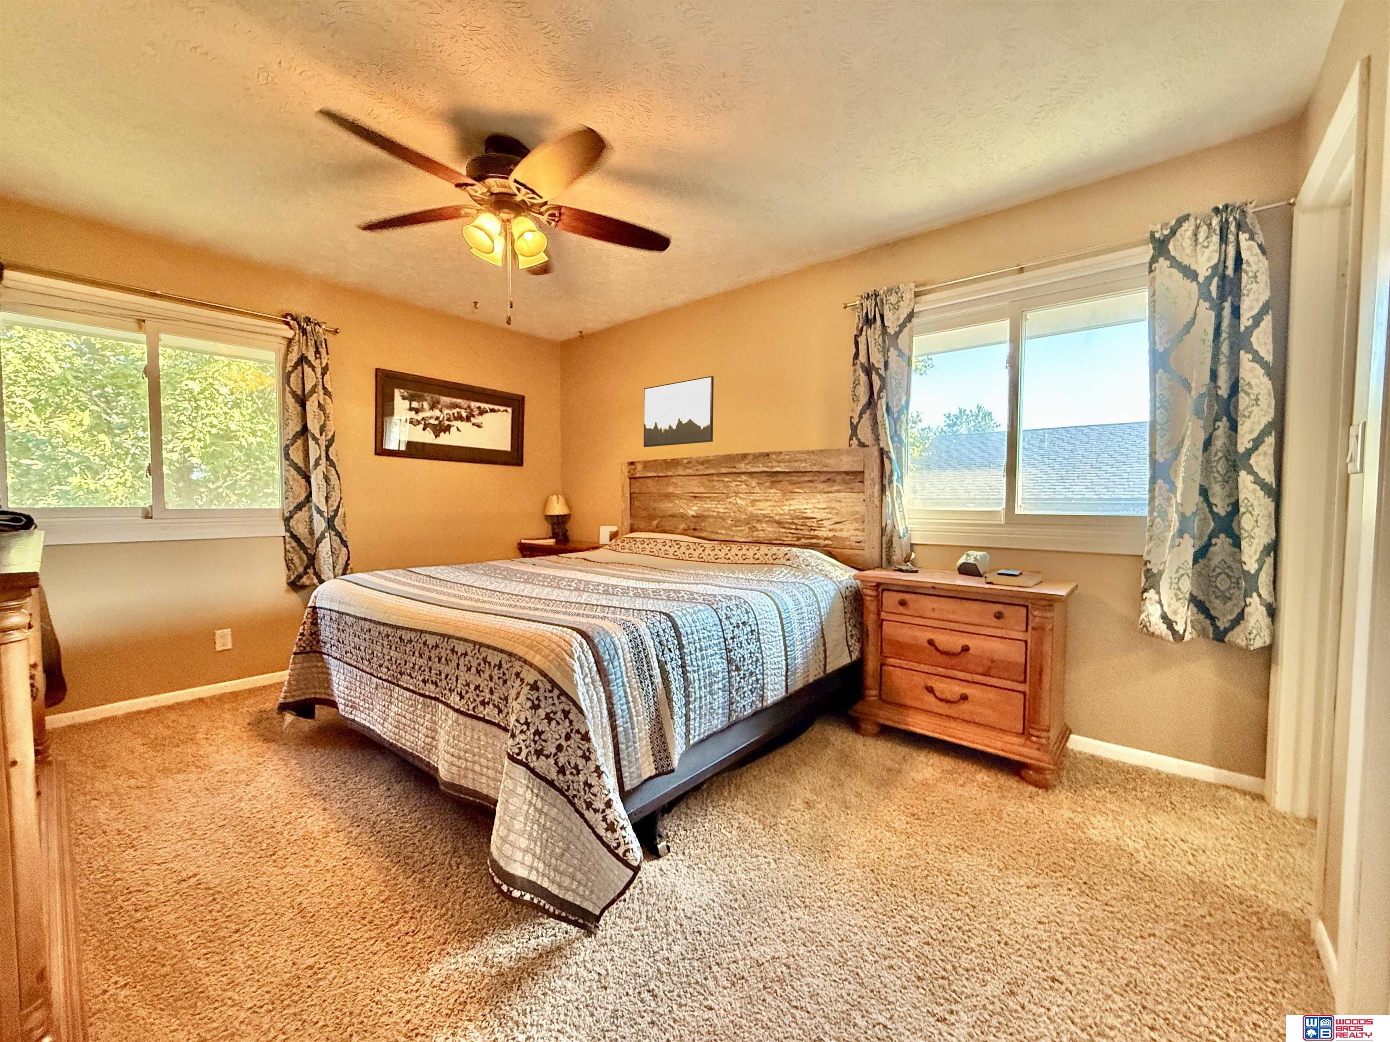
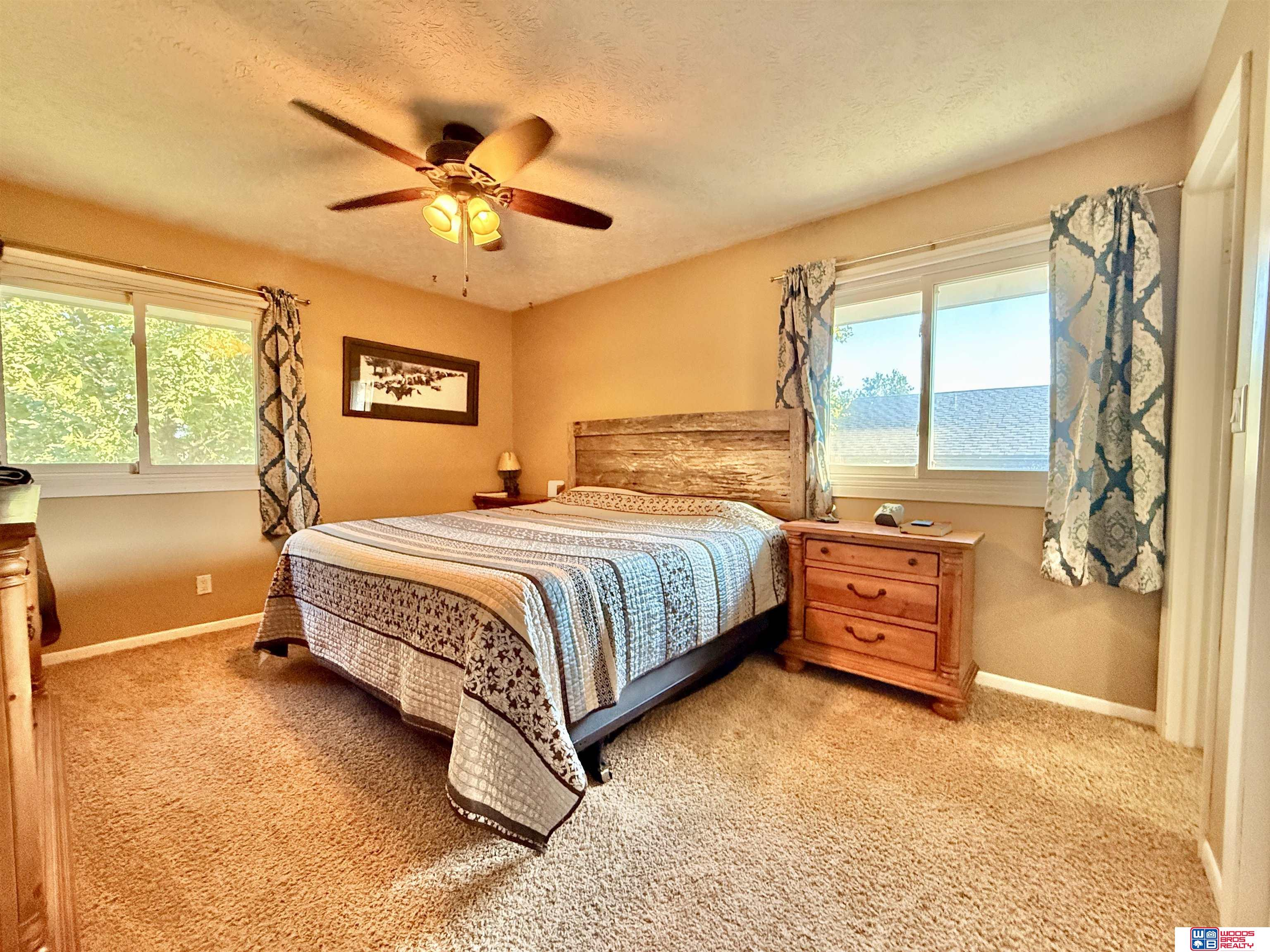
- wall art (676, 414)
